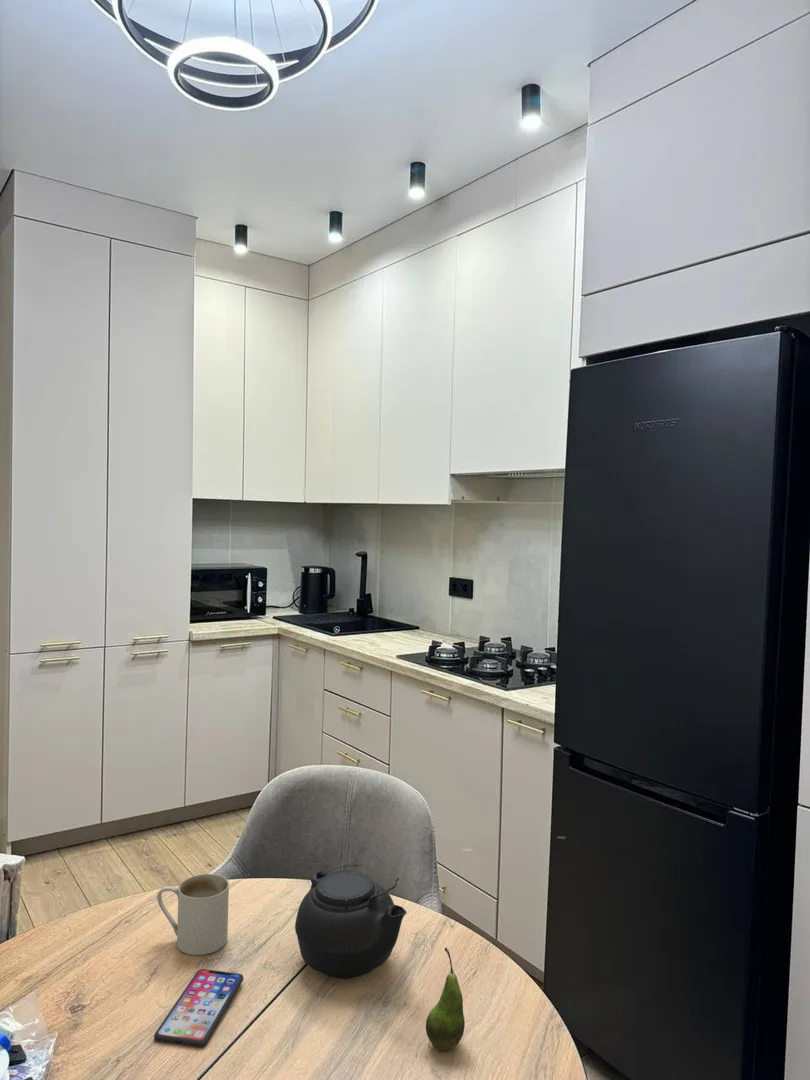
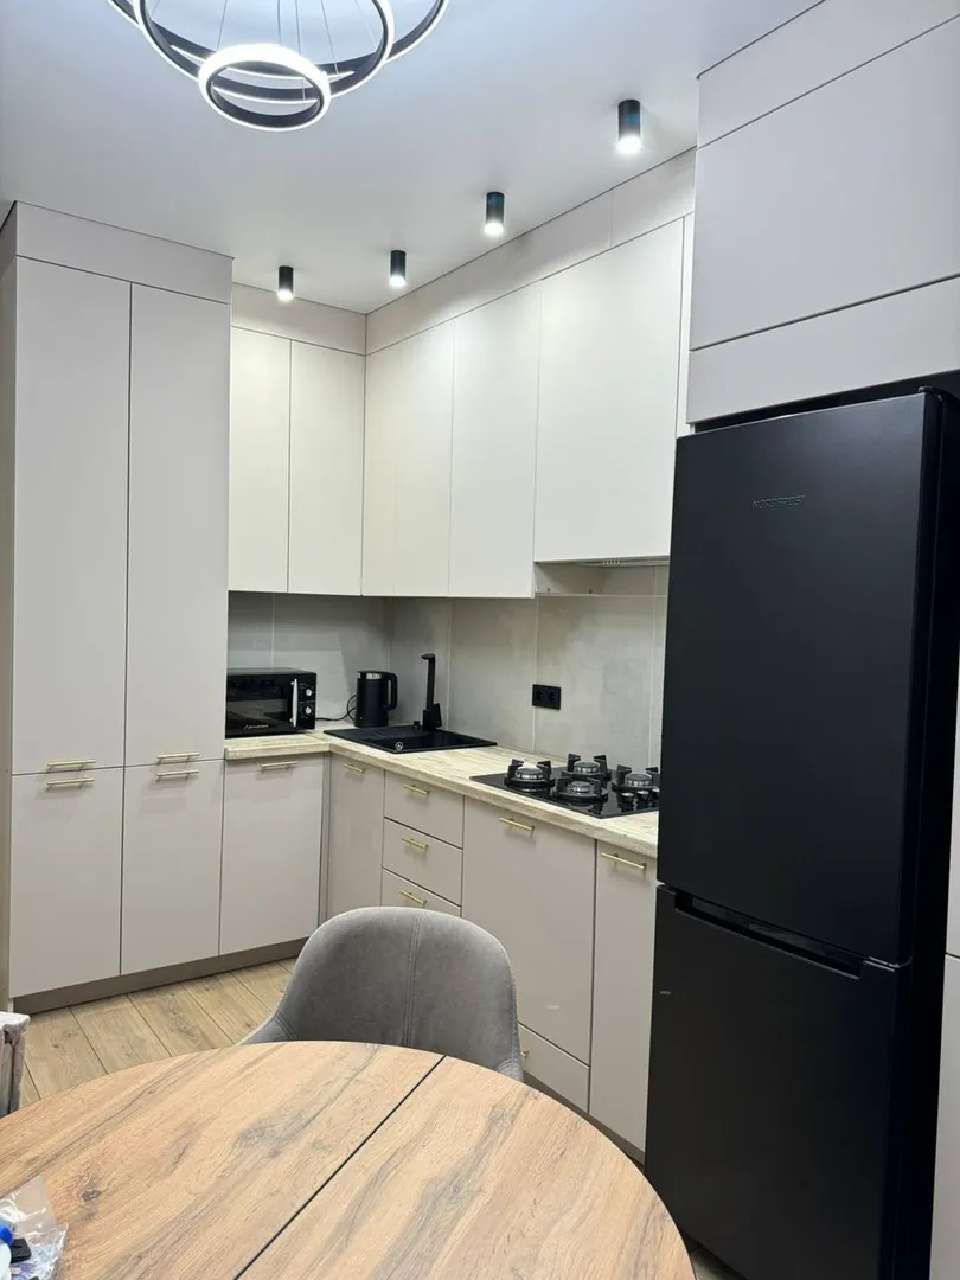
- teapot (354, 925)
- mug (192, 912)
- fruit (446, 1001)
- smartphone (201, 1005)
